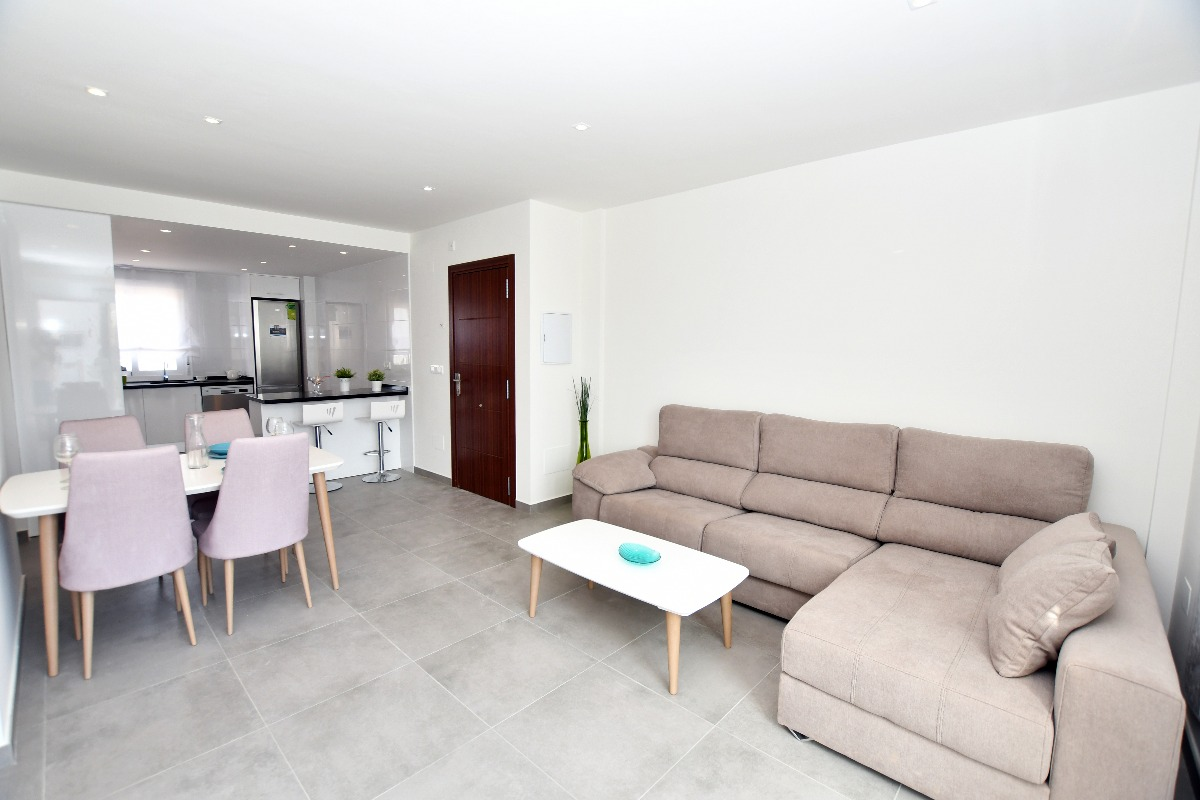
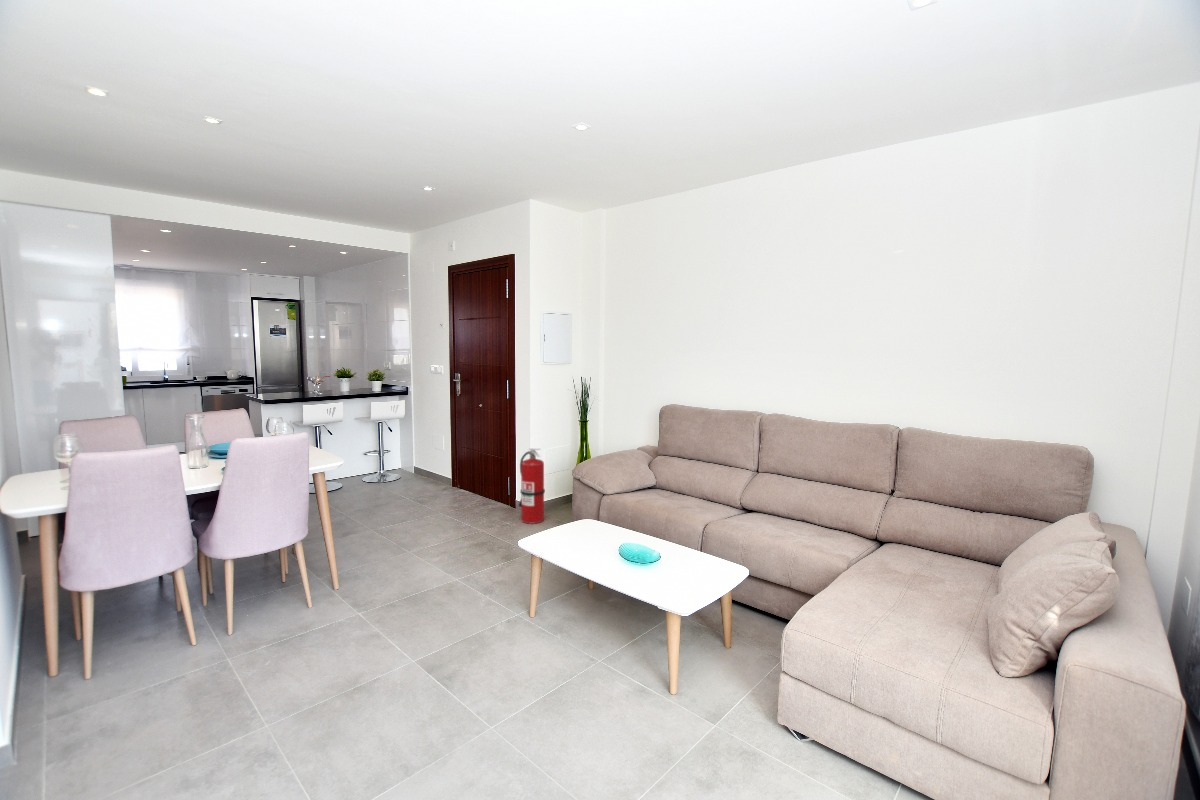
+ fire extinguisher (529, 483)
